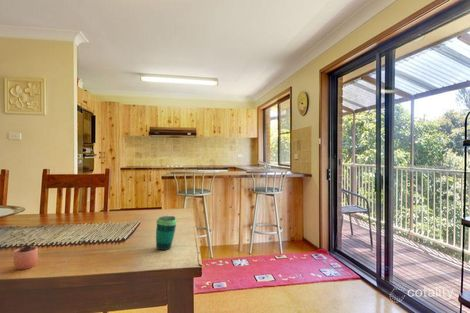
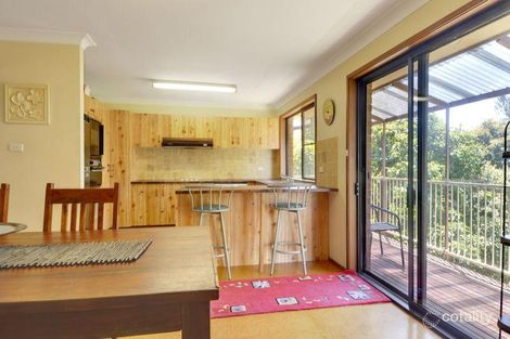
- cocoa (24, 249)
- cup (166, 232)
